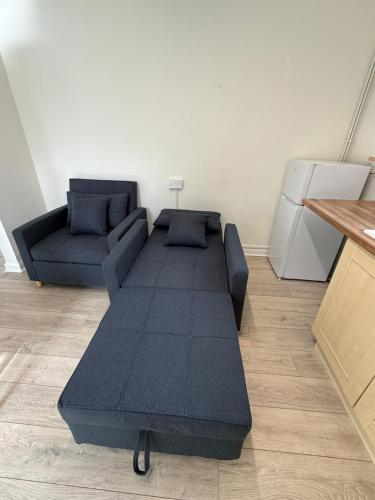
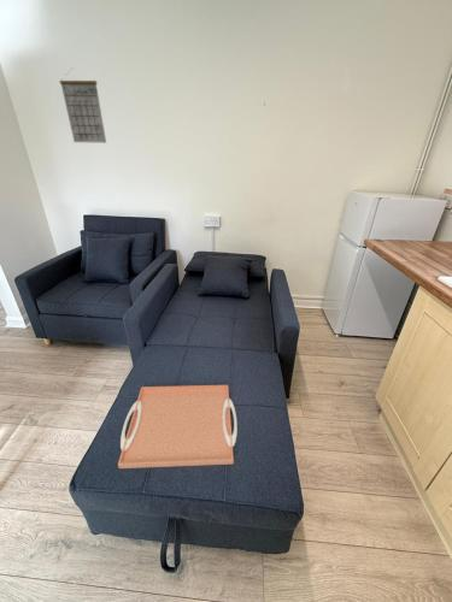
+ calendar (82, 105)
+ serving tray (181, 420)
